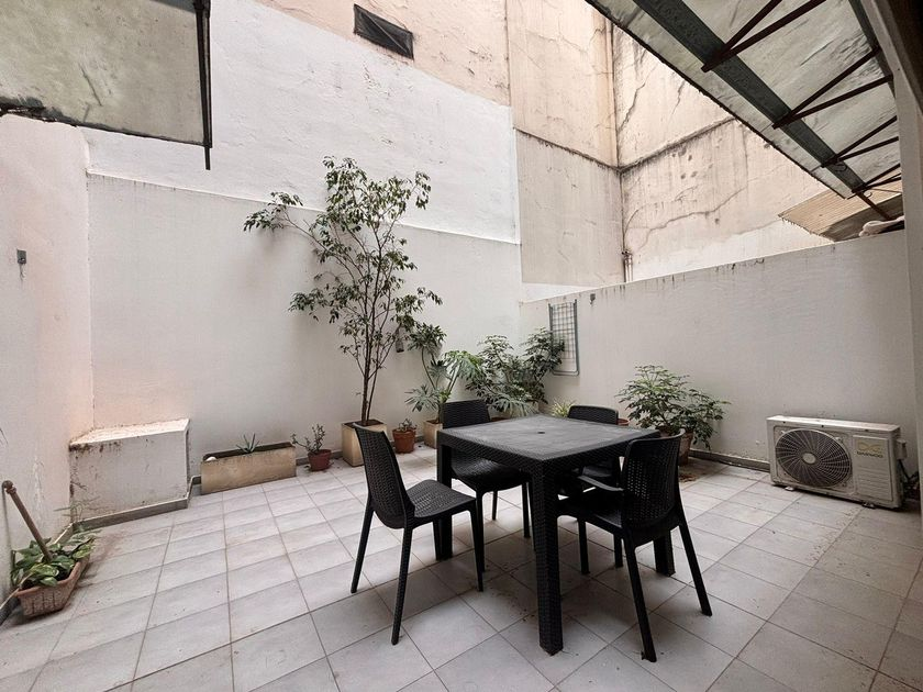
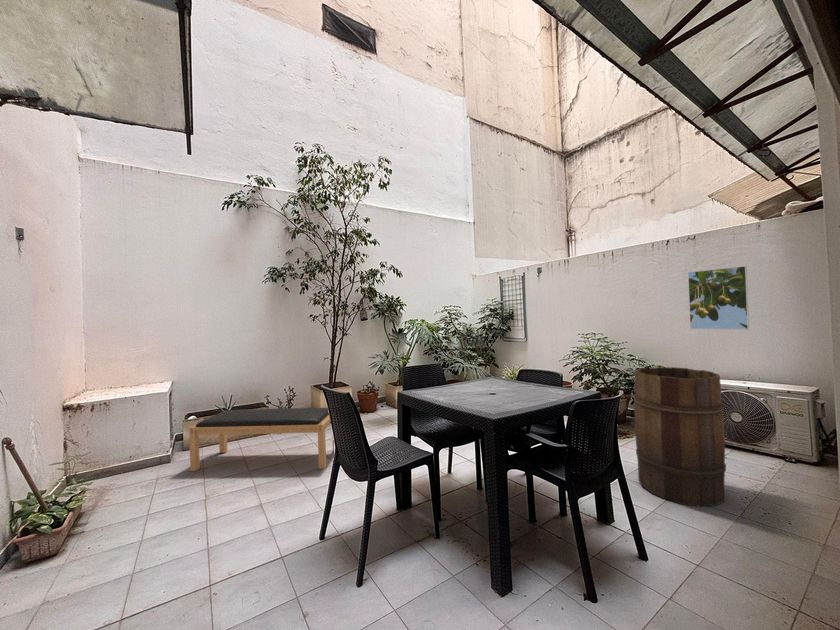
+ bench (268, 433)
+ wooden barrel (677, 430)
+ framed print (716, 299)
